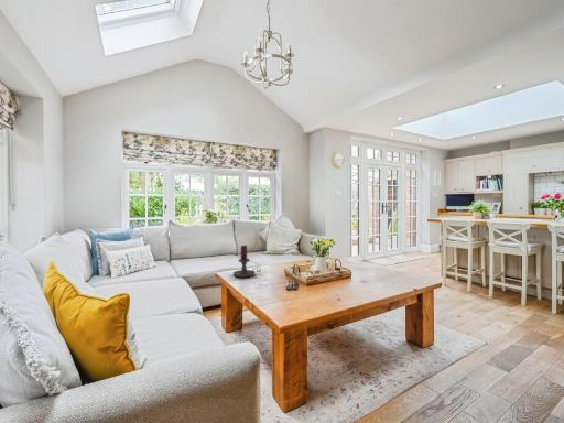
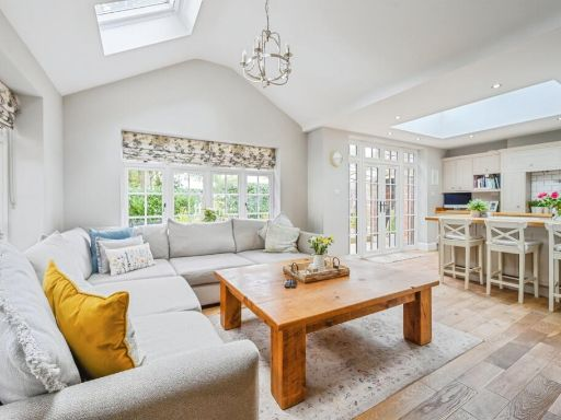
- candle holder (247, 259)
